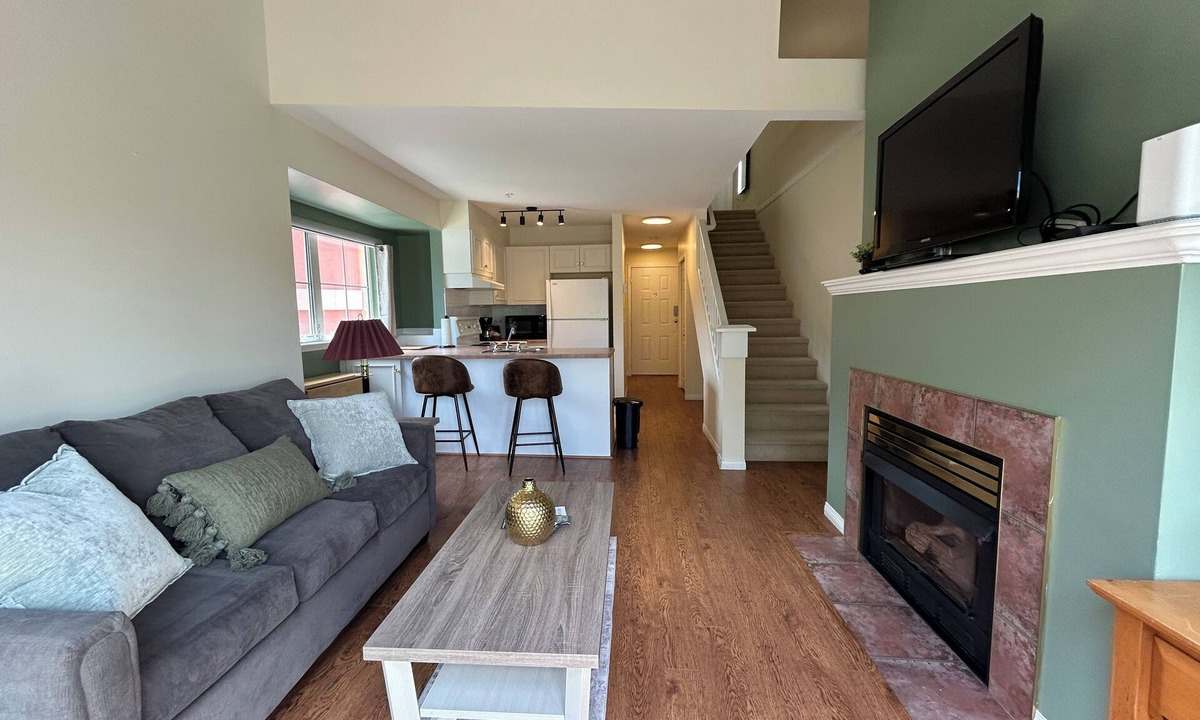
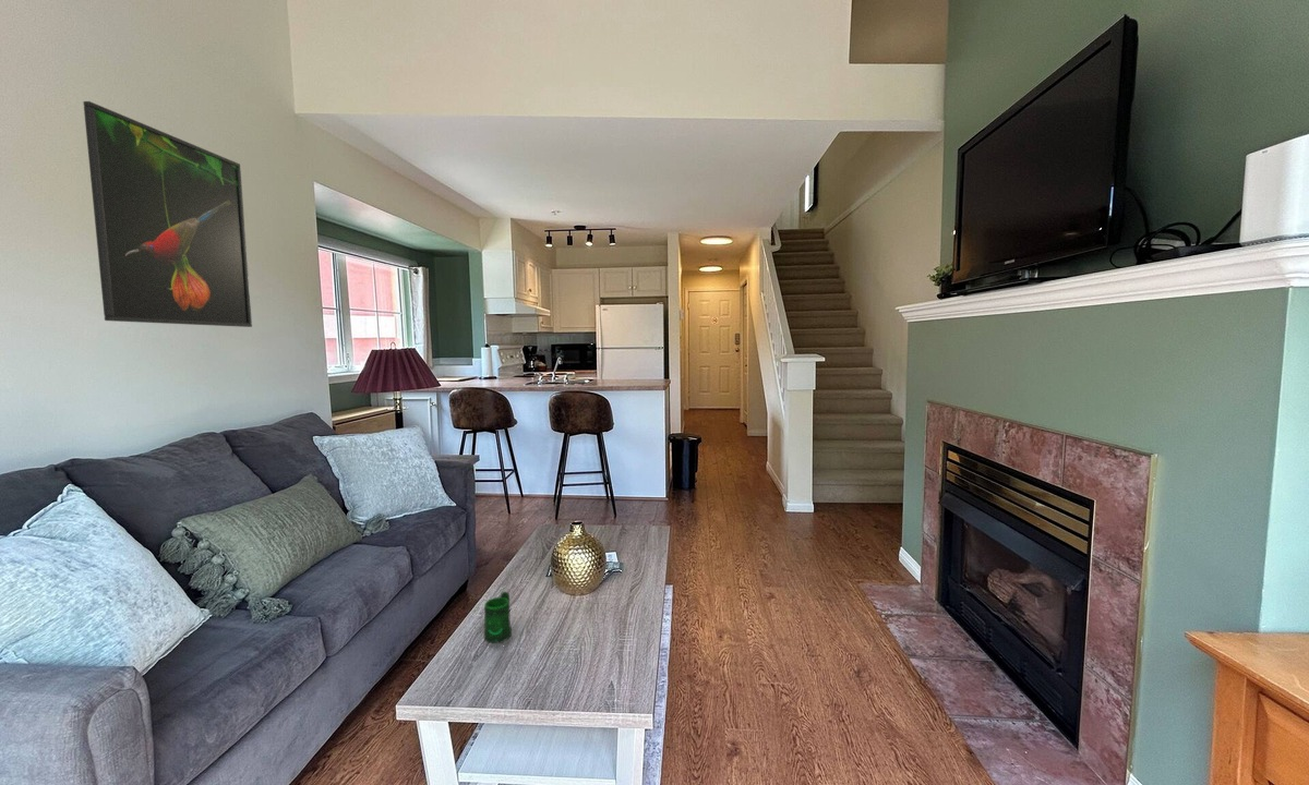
+ mug (500, 619)
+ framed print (181, 231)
